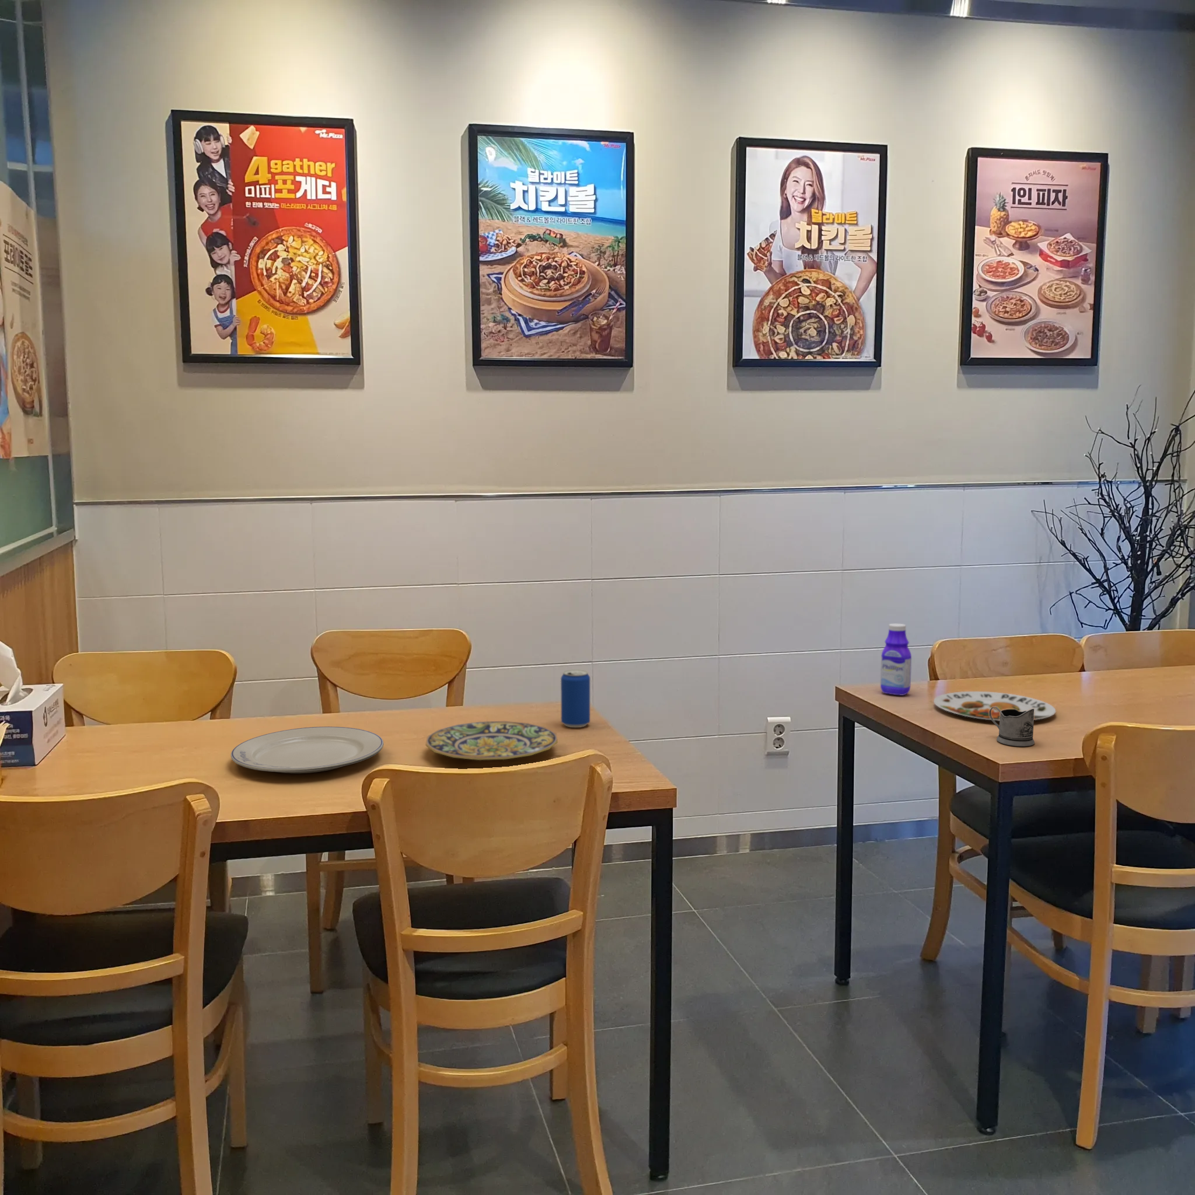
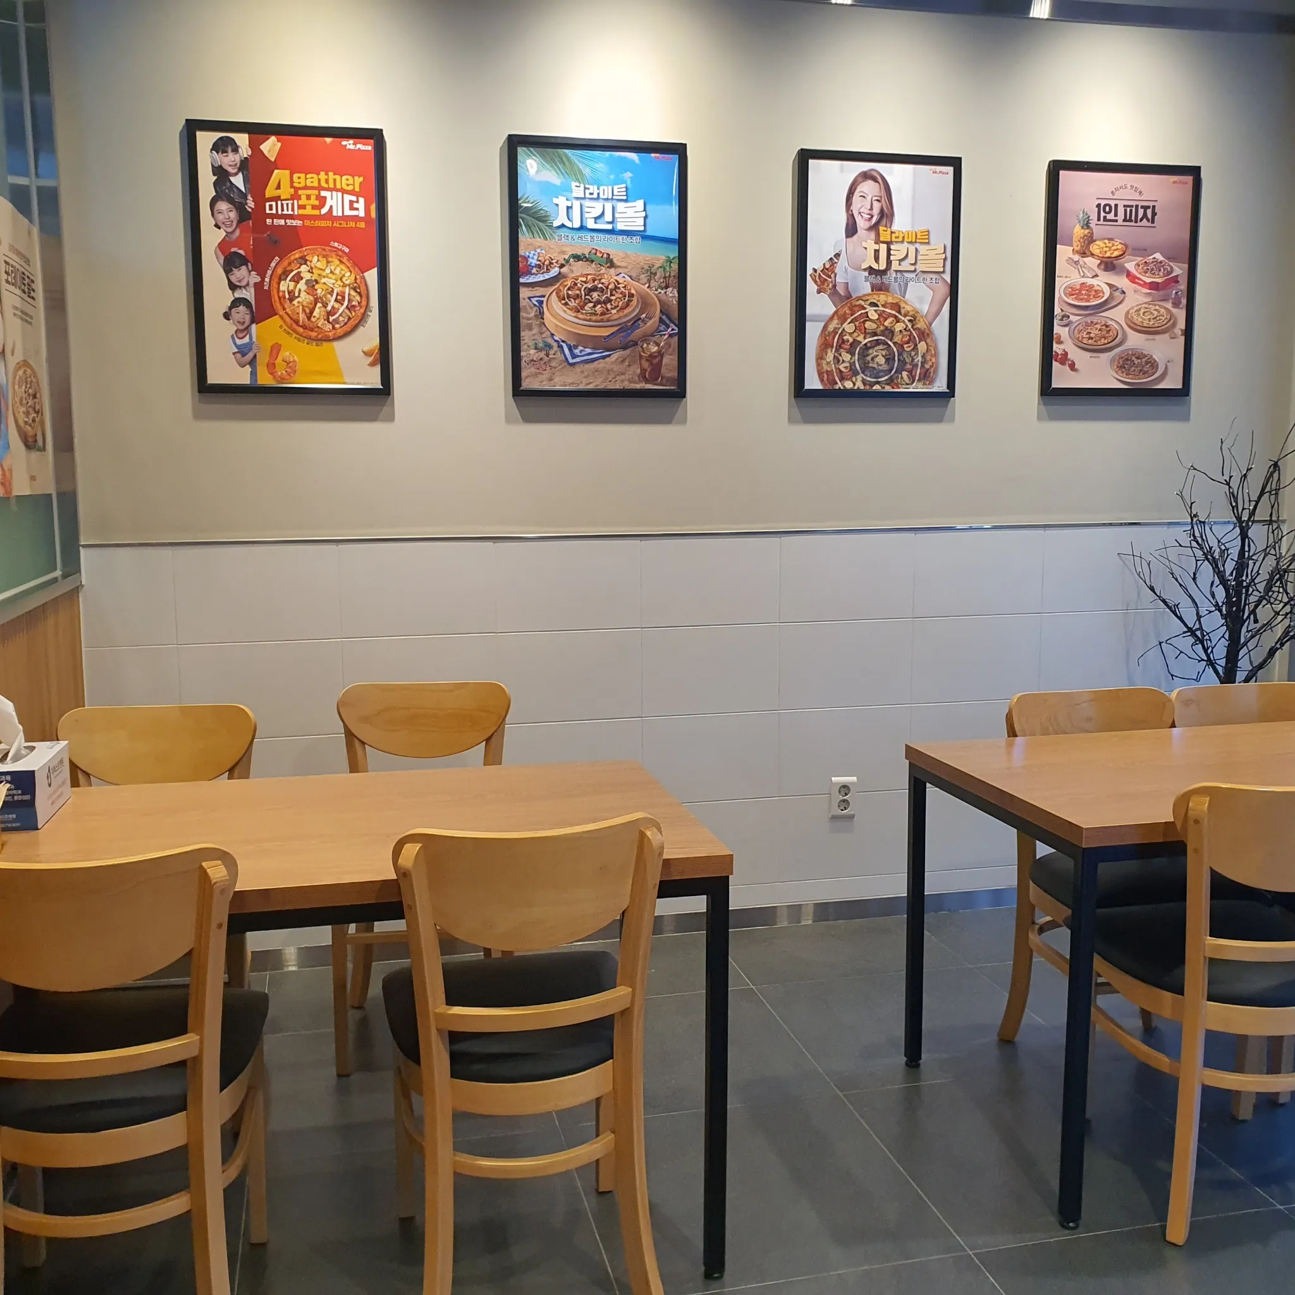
- bottle (896, 659)
- beverage can (576, 698)
- chinaware (309, 752)
- plate (491, 745)
- plate (994, 708)
- tea glass holder (1011, 722)
